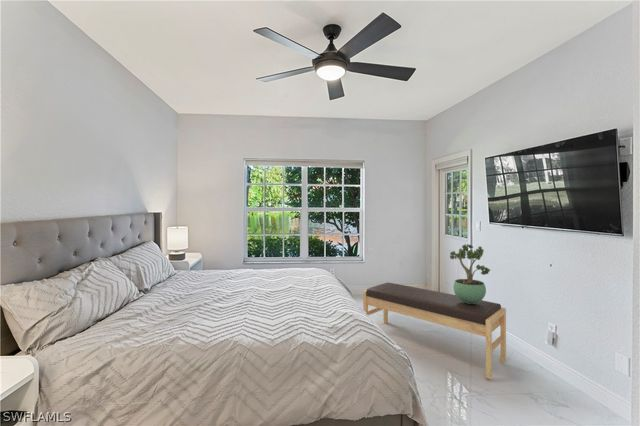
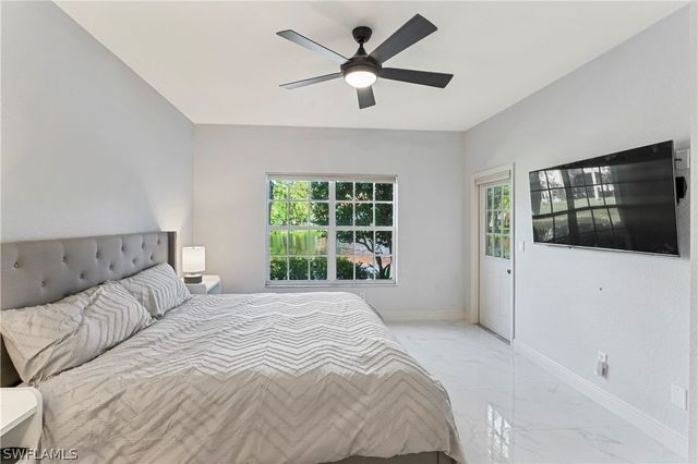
- bench (427, 320)
- potted plant (467, 273)
